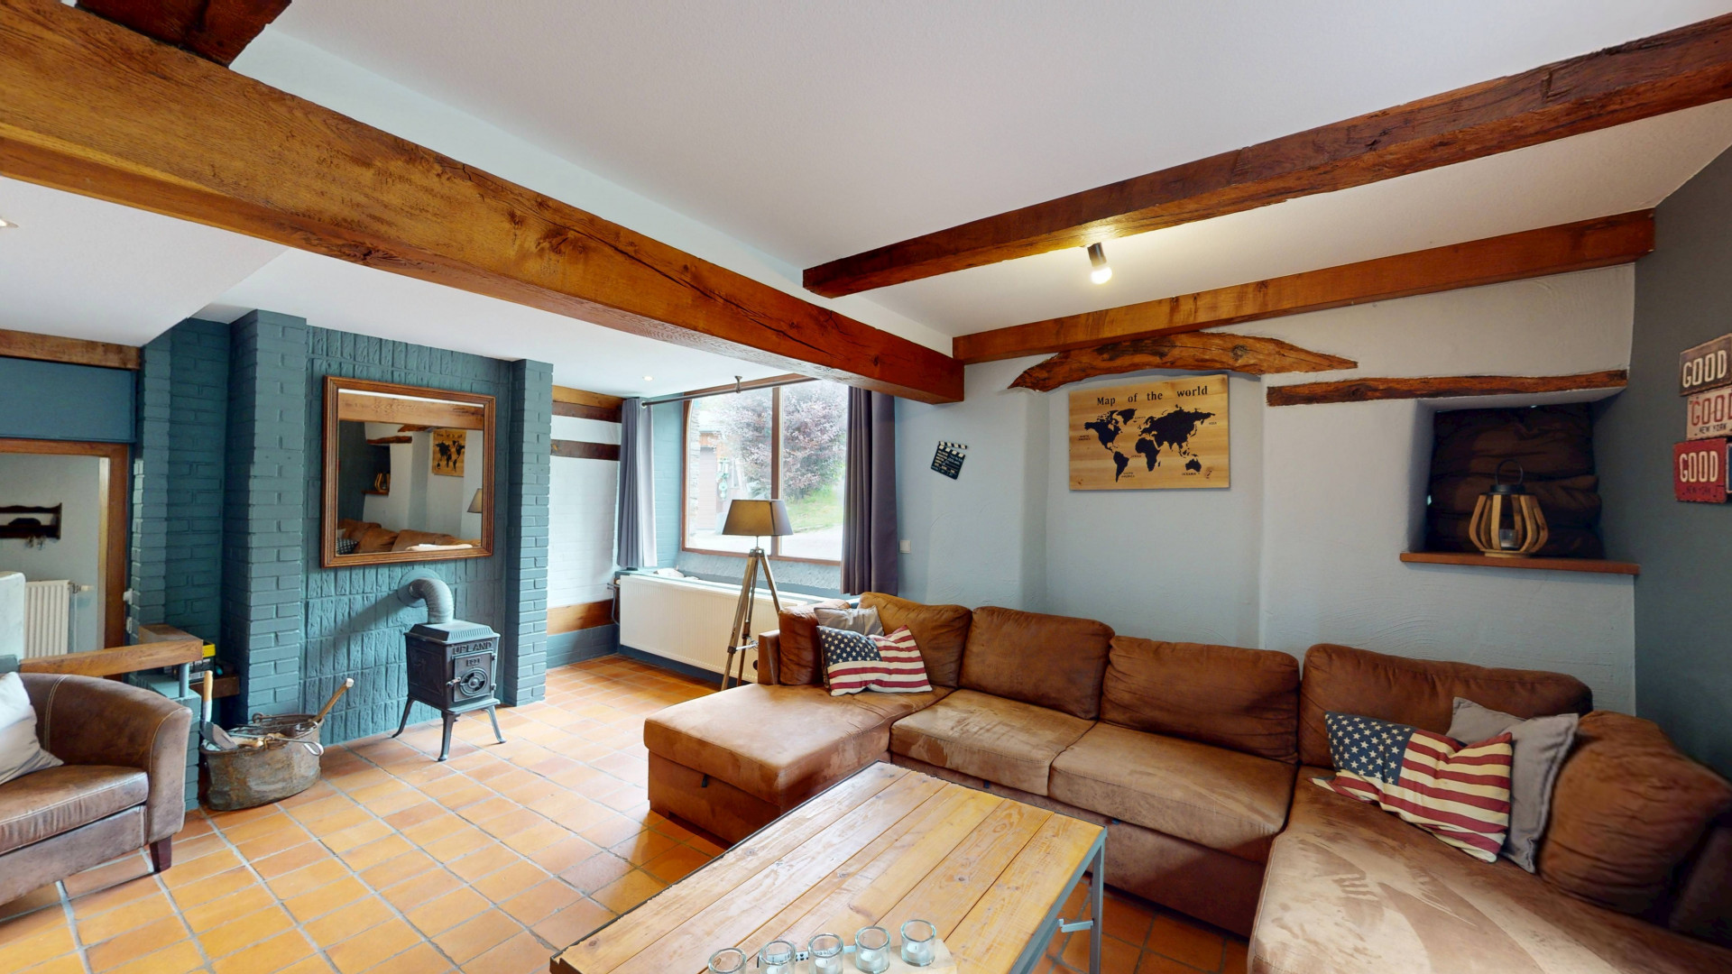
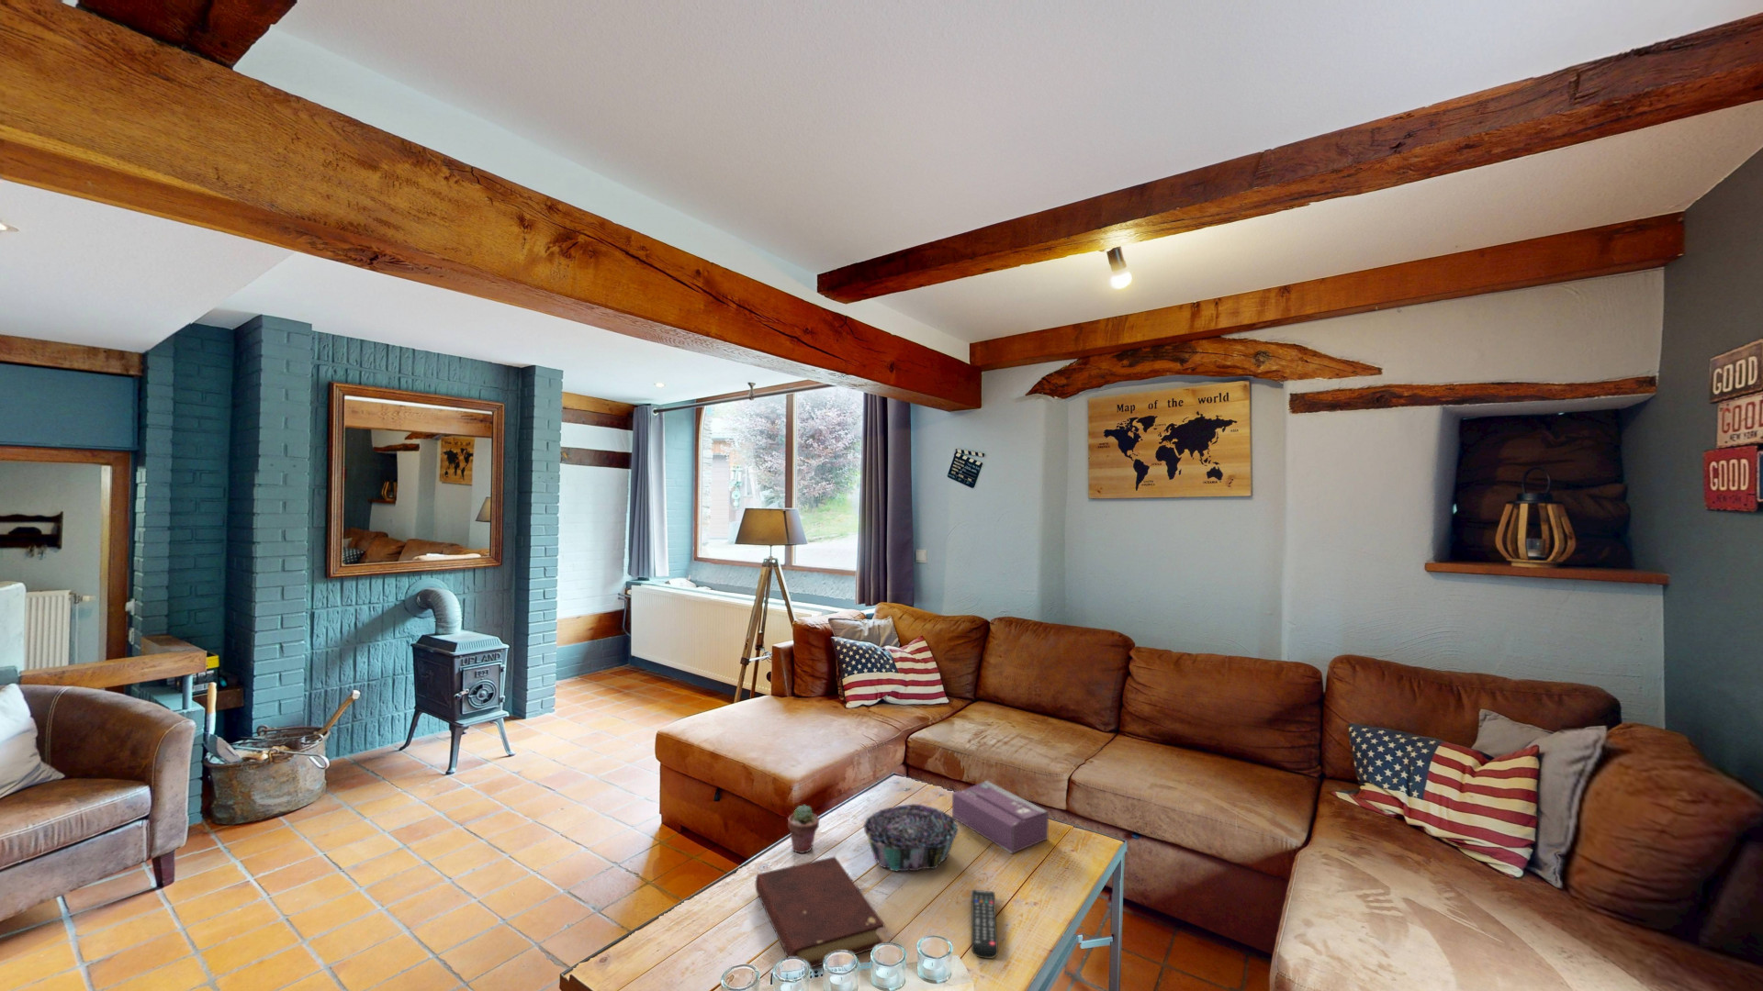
+ decorative bowl (911, 840)
+ remote control (983, 921)
+ book (815, 908)
+ tissue box (998, 814)
+ potted succulent (803, 826)
